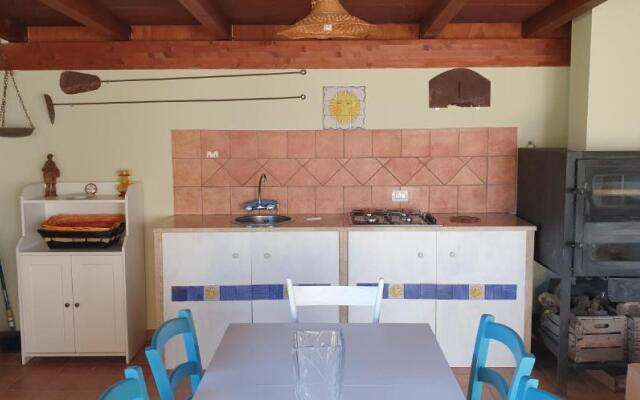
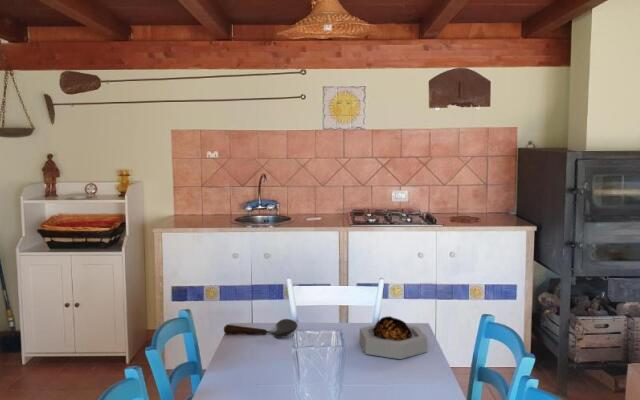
+ spoon (260, 329)
+ decorative bowl (392, 331)
